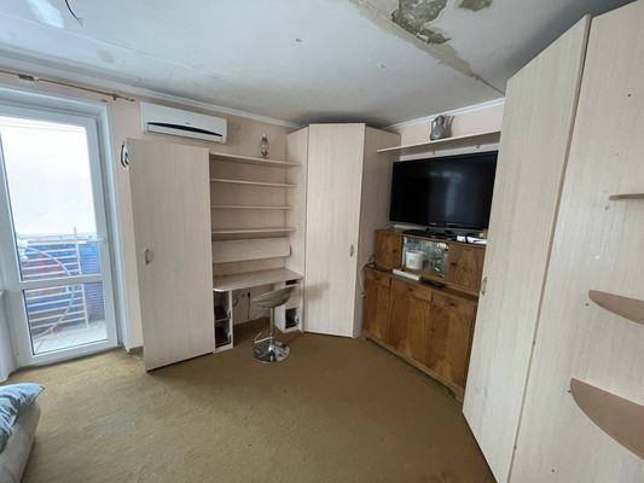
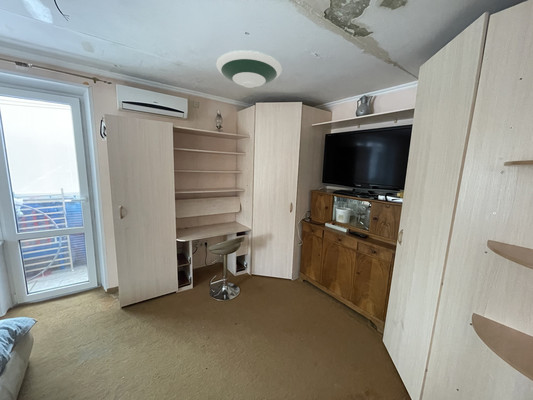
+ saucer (249, 77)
